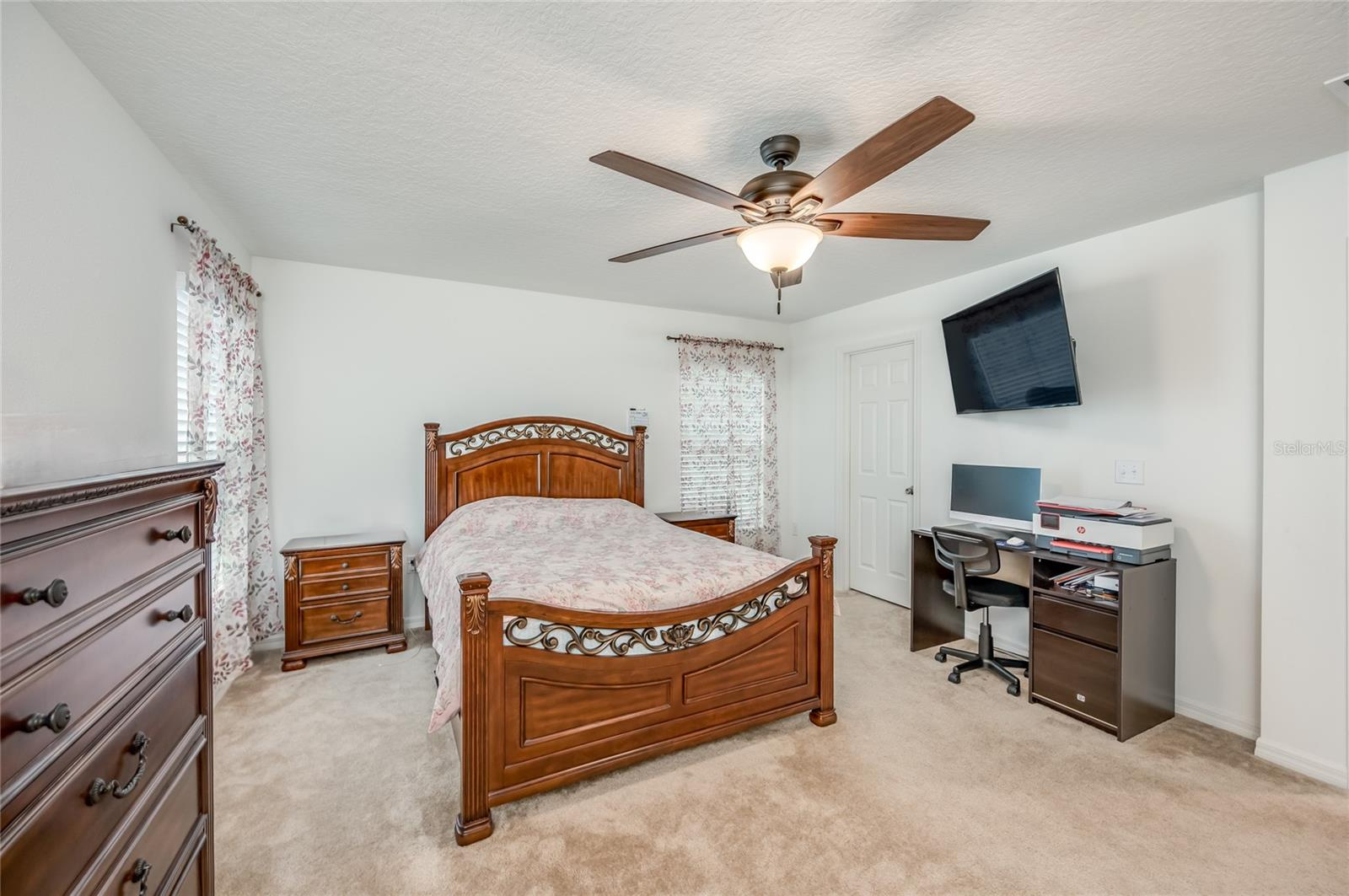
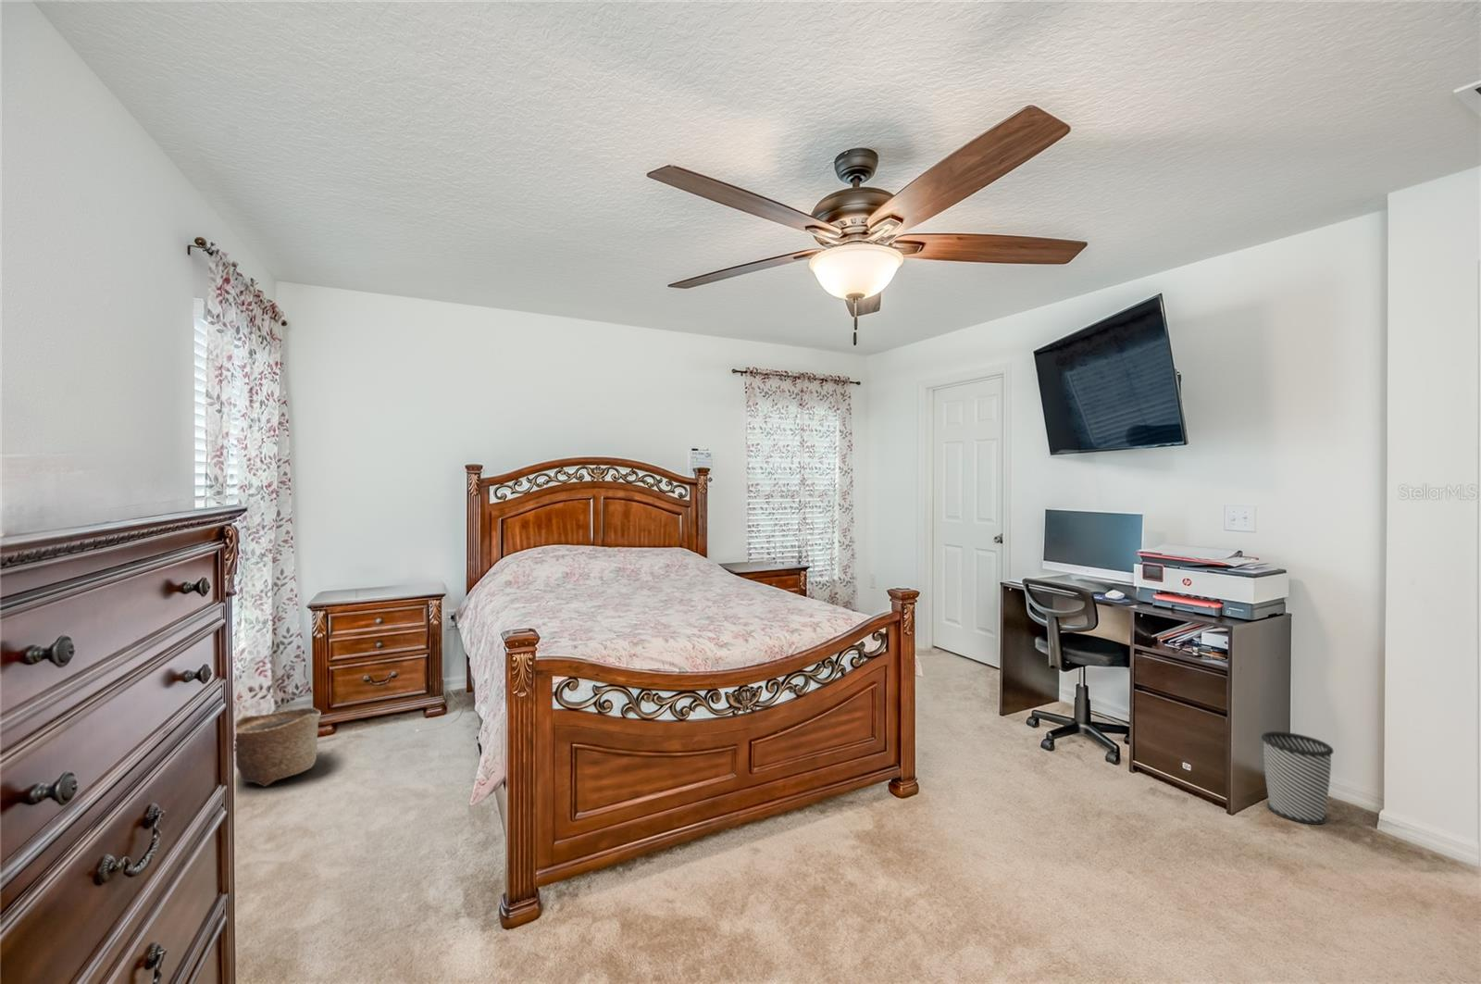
+ wastebasket (1295, 776)
+ basket (276, 742)
